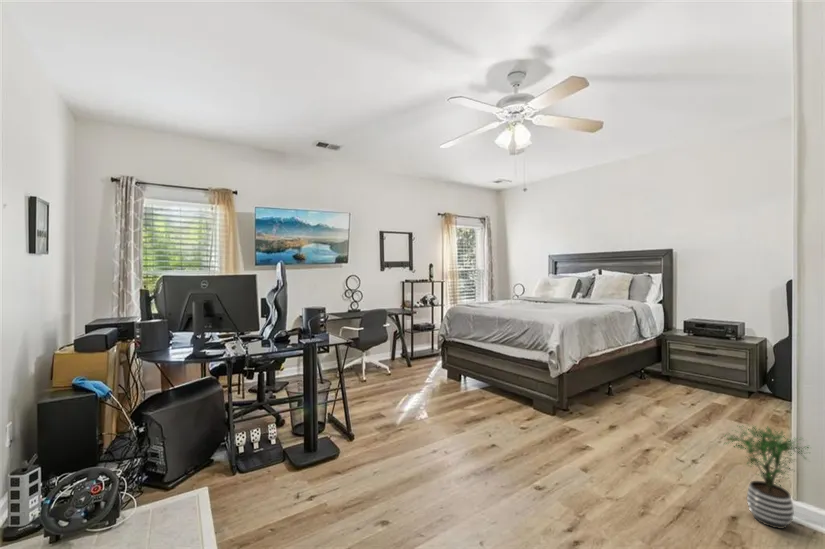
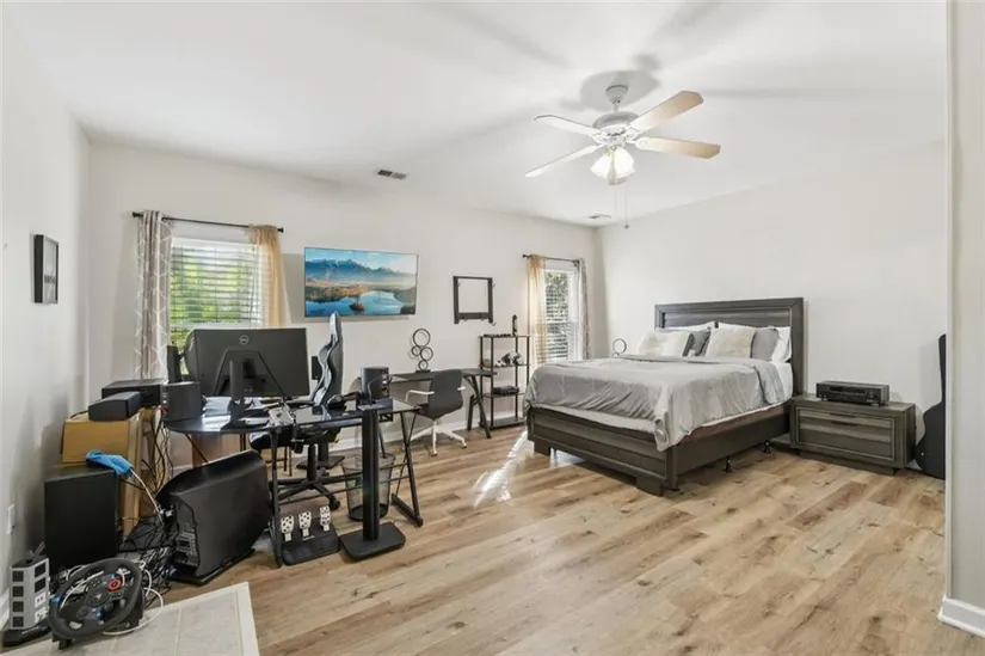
- potted plant (765, 473)
